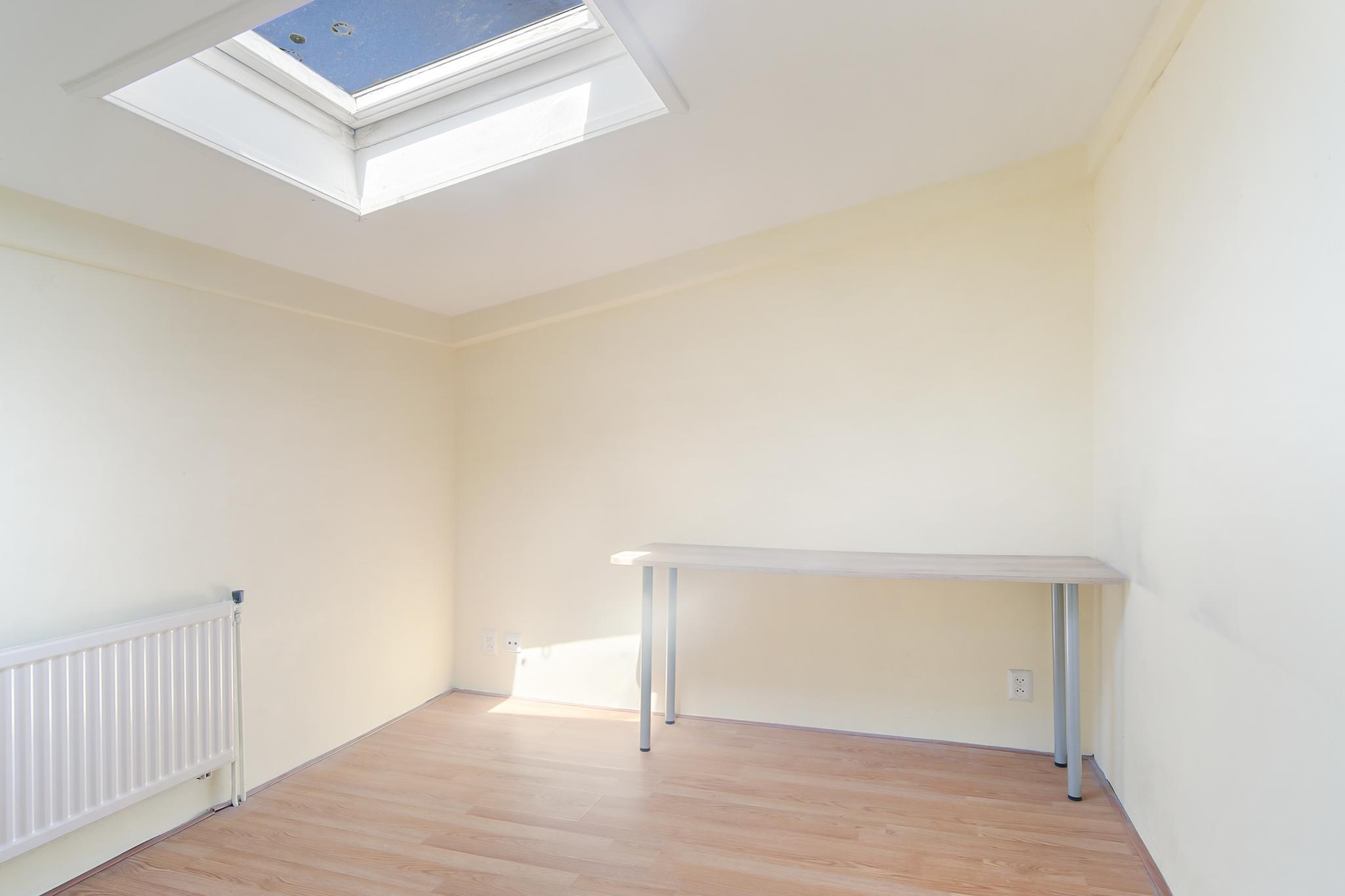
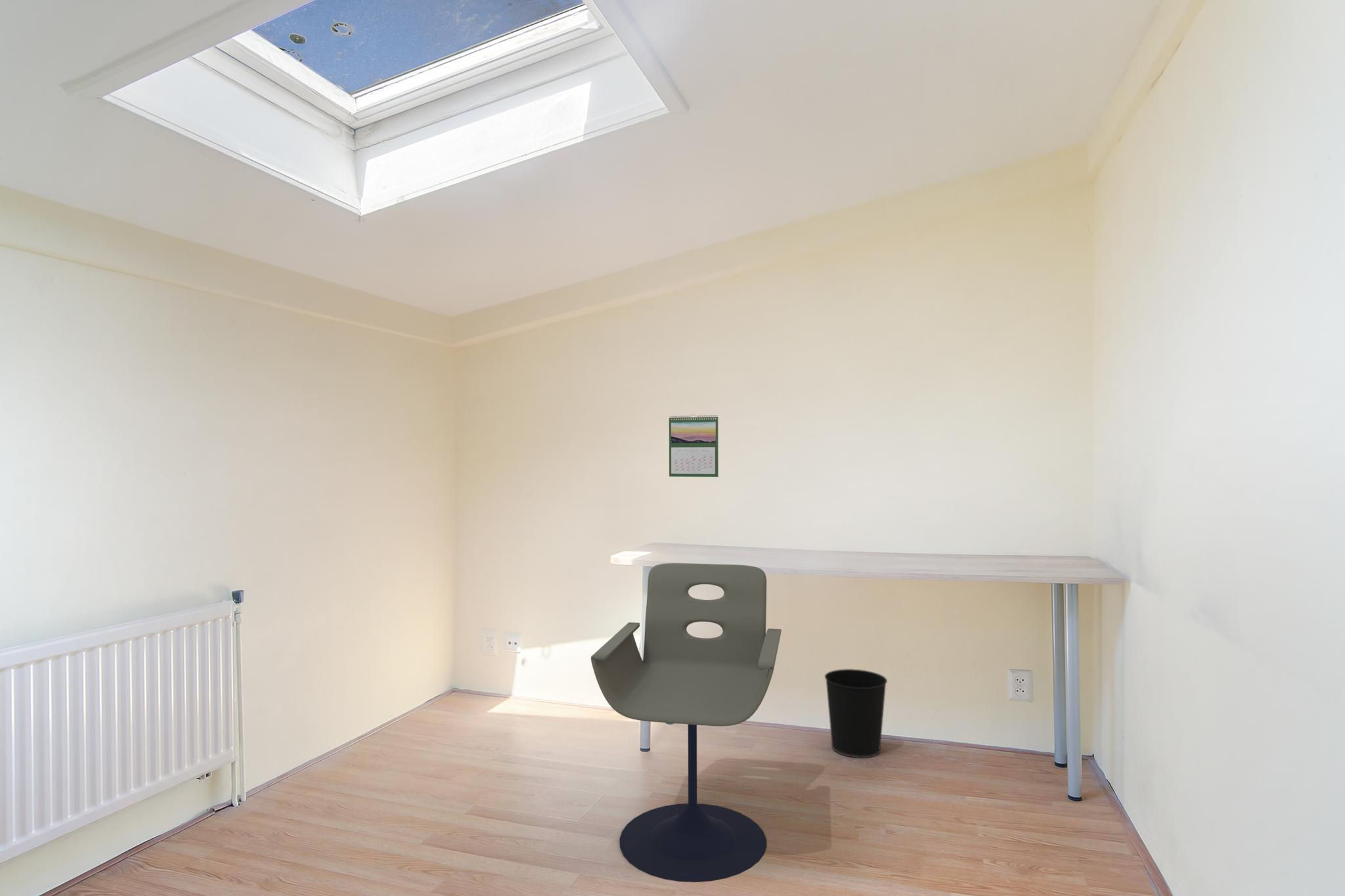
+ office chair (695, 704)
+ wastebasket (856, 713)
+ calendar (693, 445)
